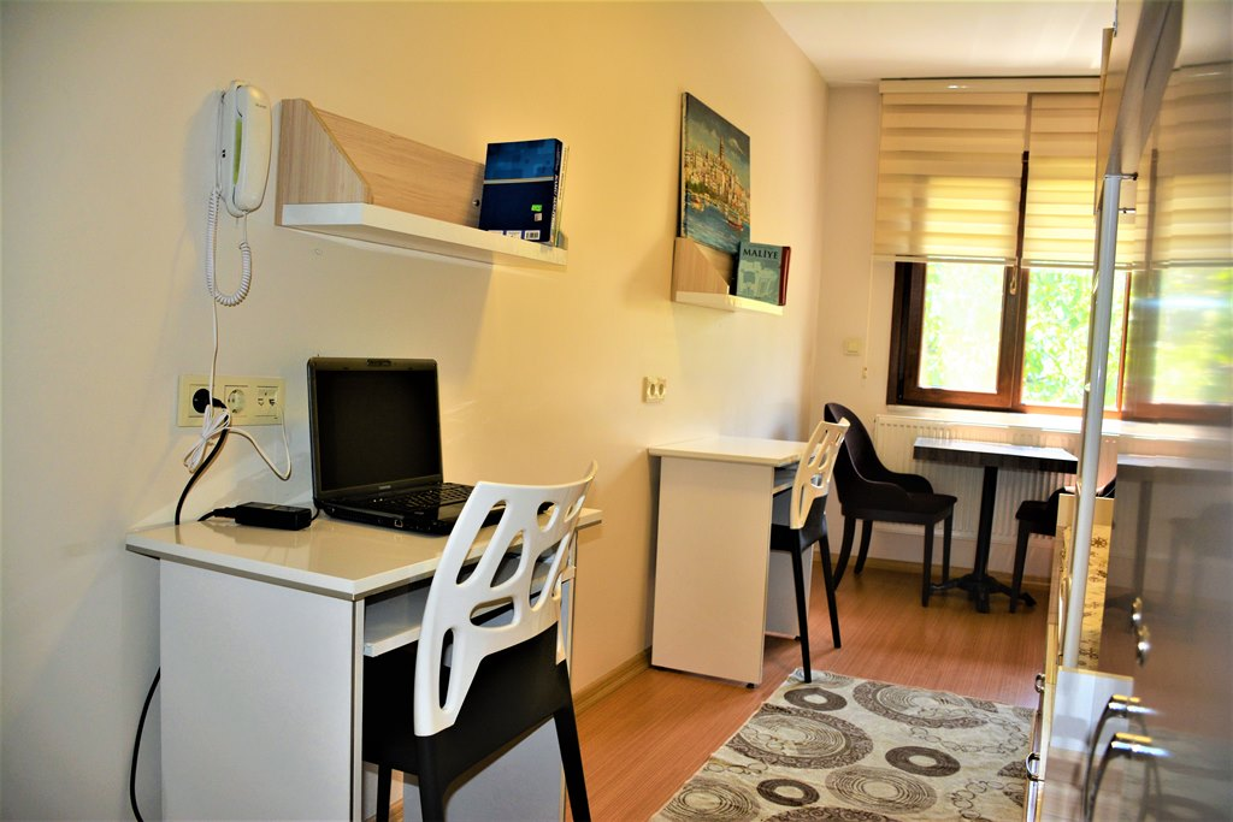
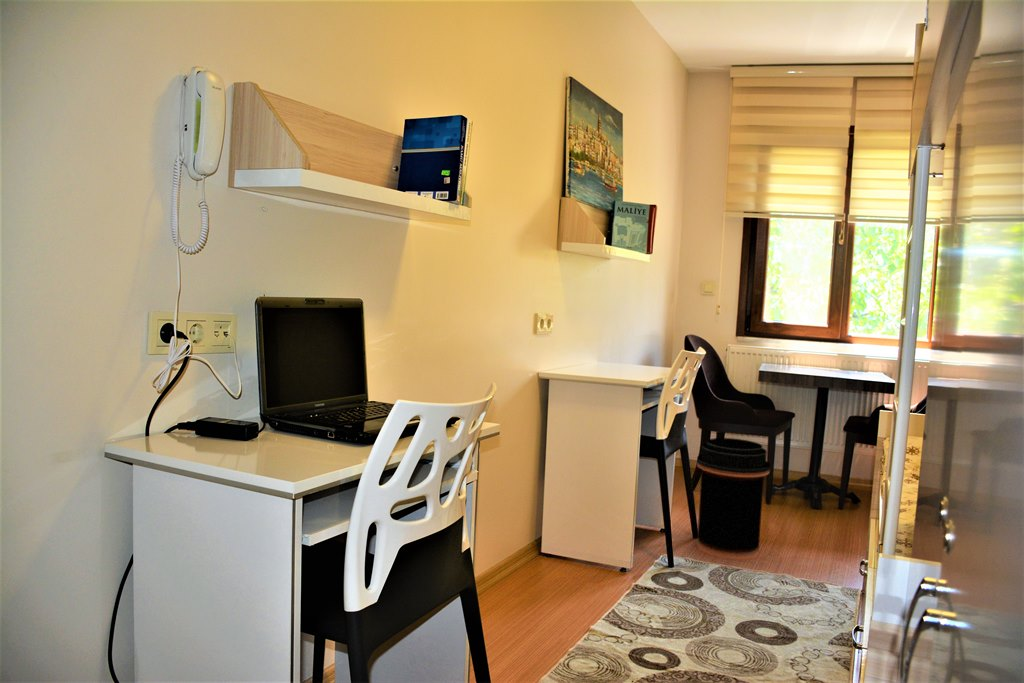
+ trash can (730, 496)
